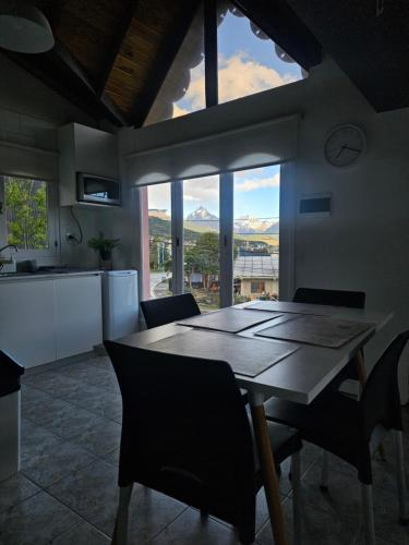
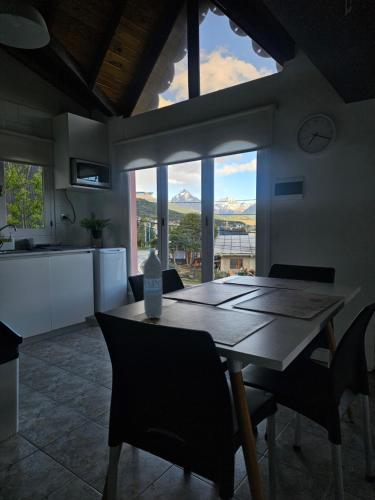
+ water bottle (153, 283)
